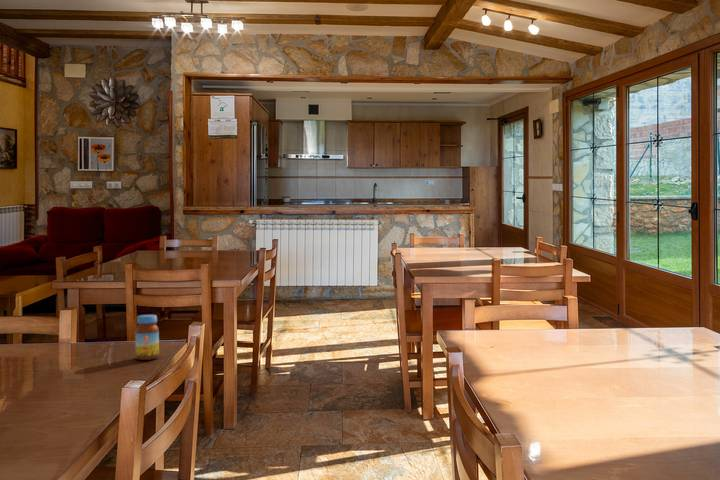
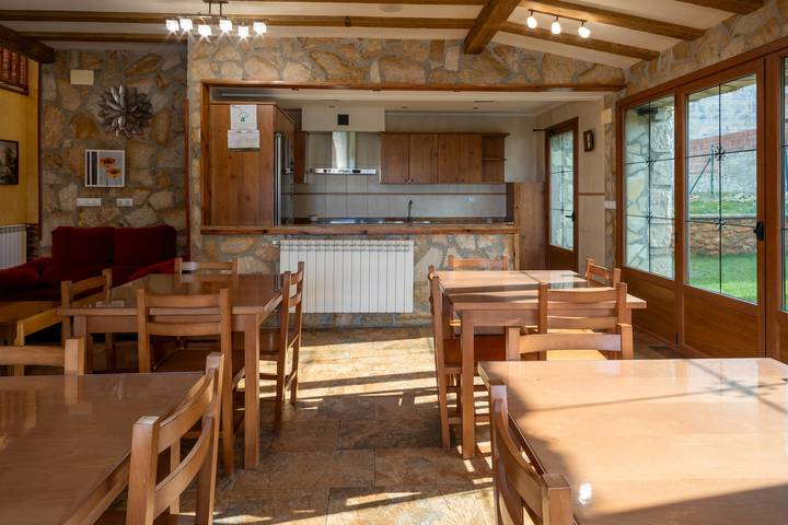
- jar (147, 336)
